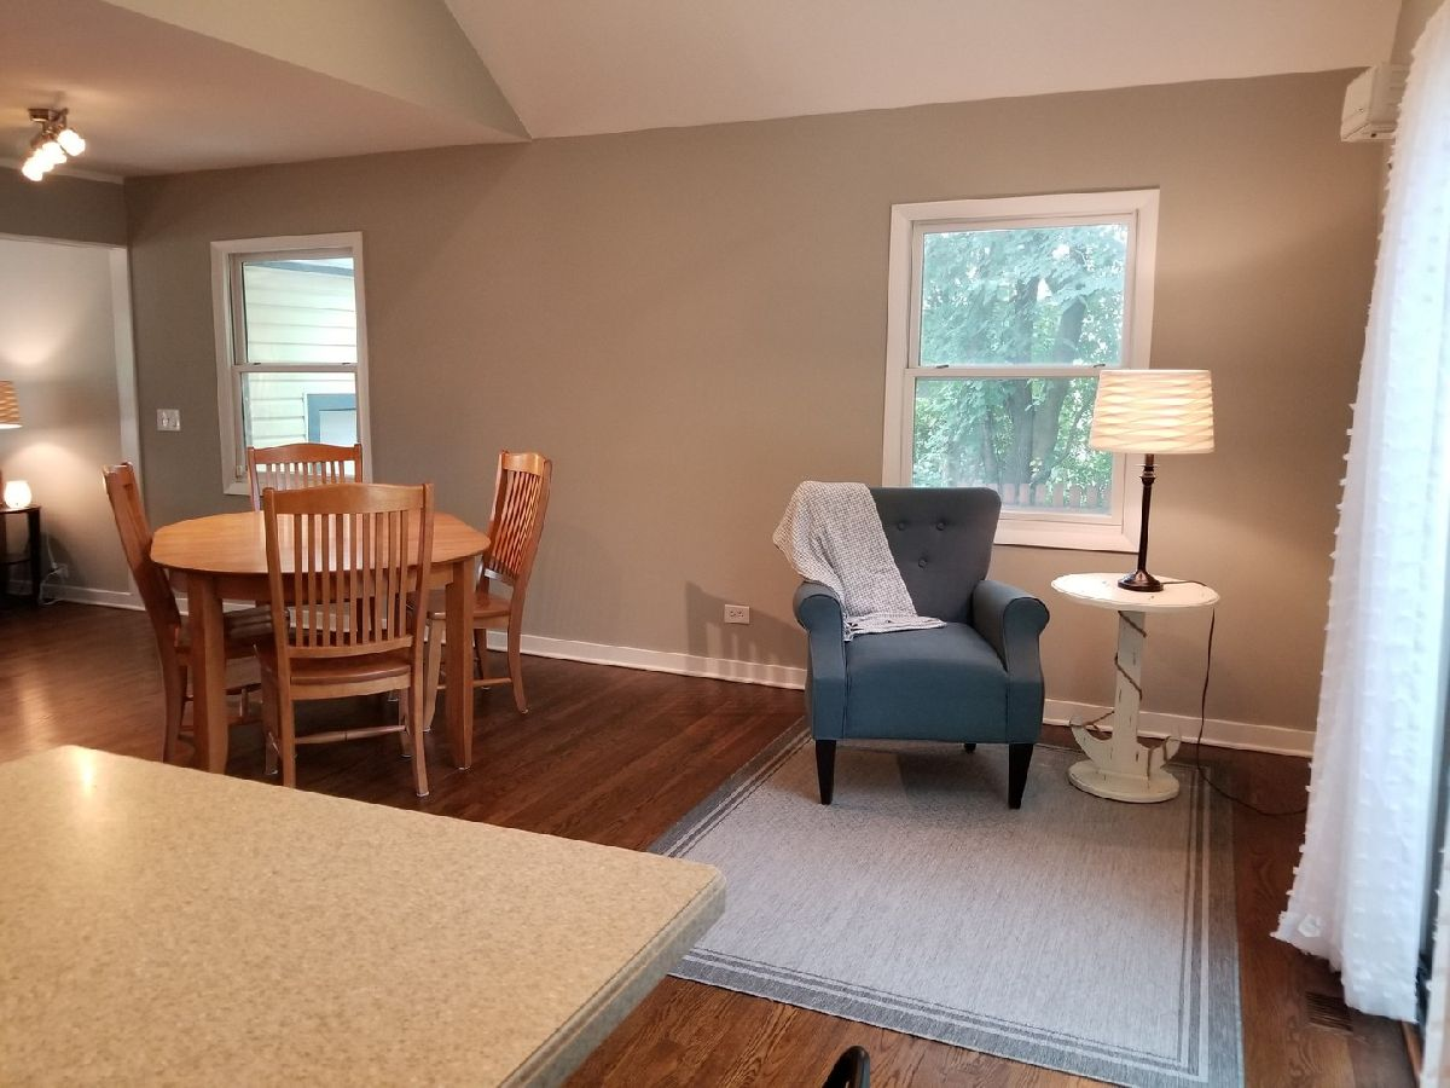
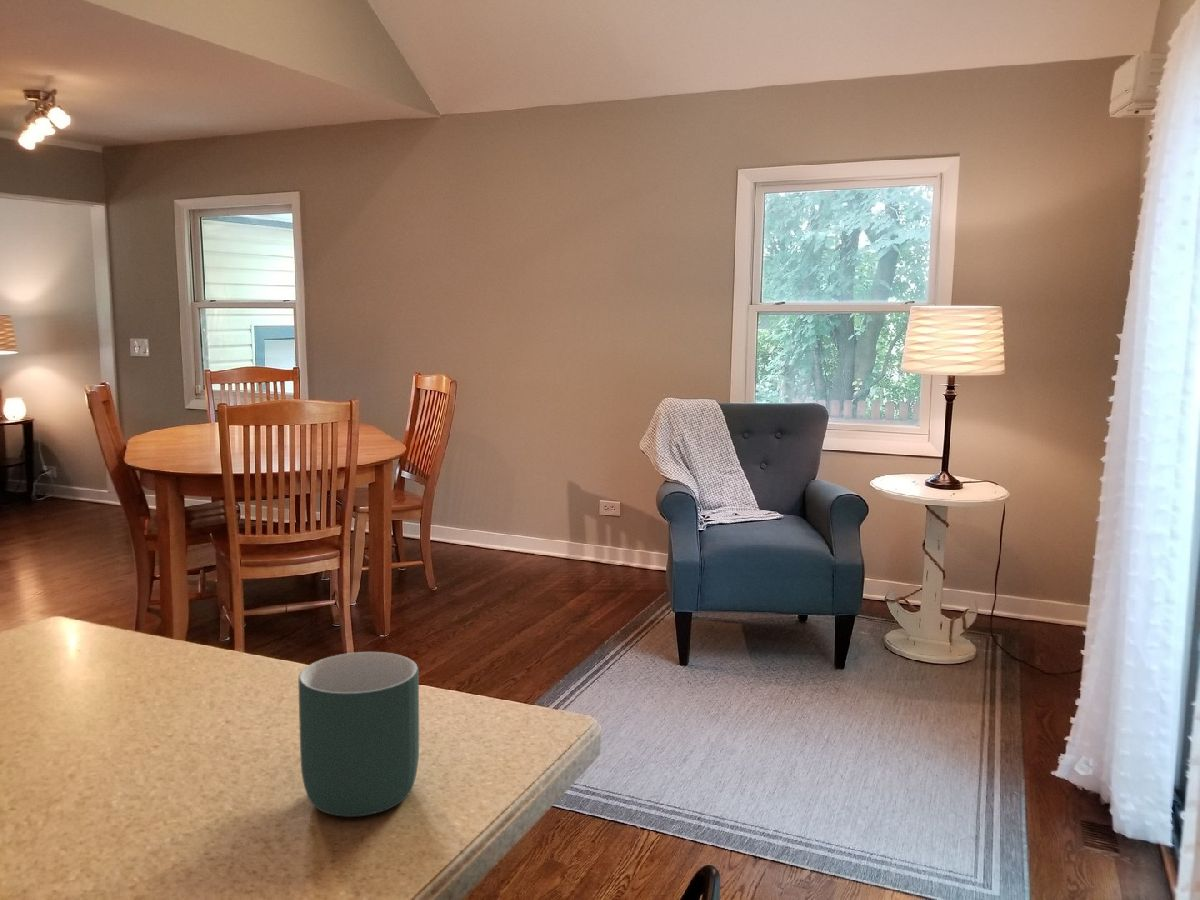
+ mug (345, 727)
